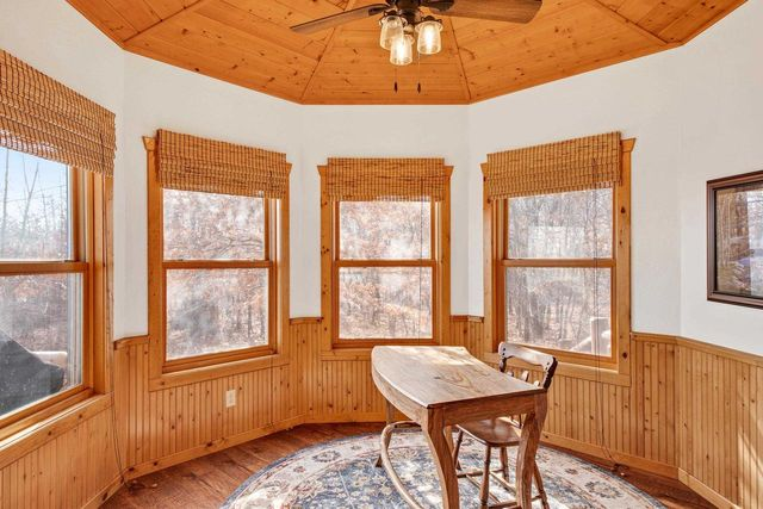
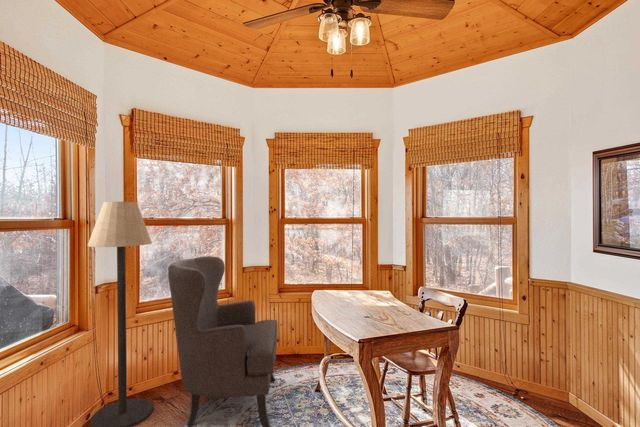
+ chair (224, 332)
+ floor lamp (121, 308)
